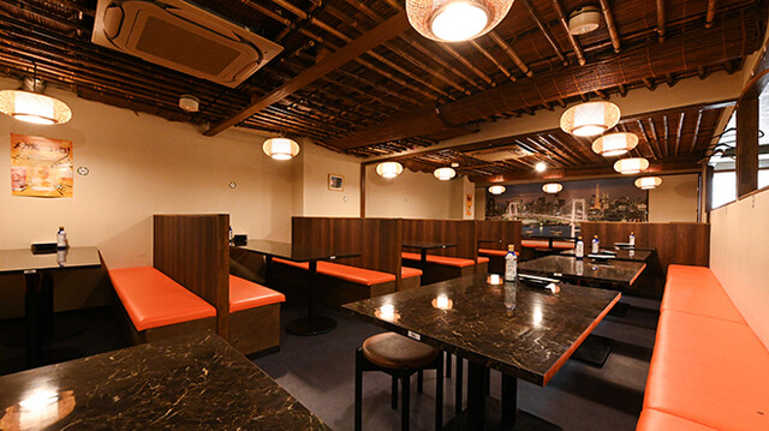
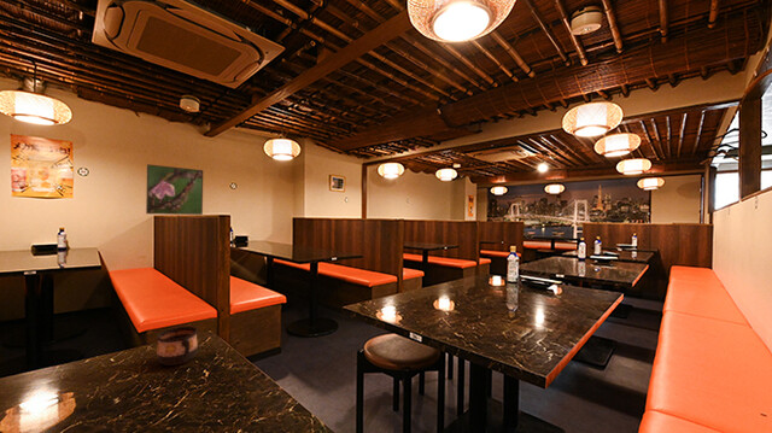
+ cup (176, 346)
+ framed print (176, 191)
